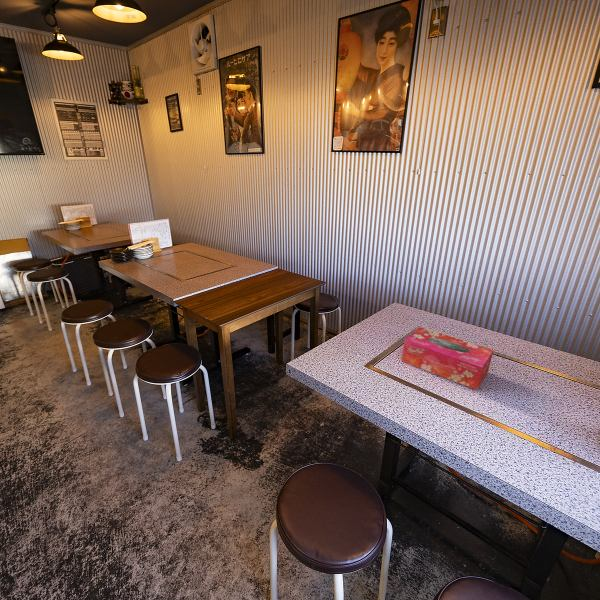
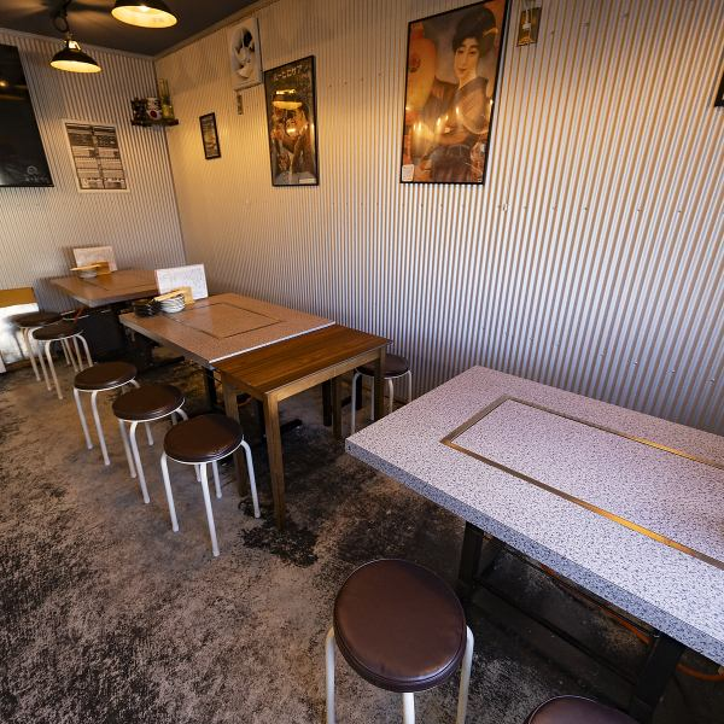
- tissue box (445, 355)
